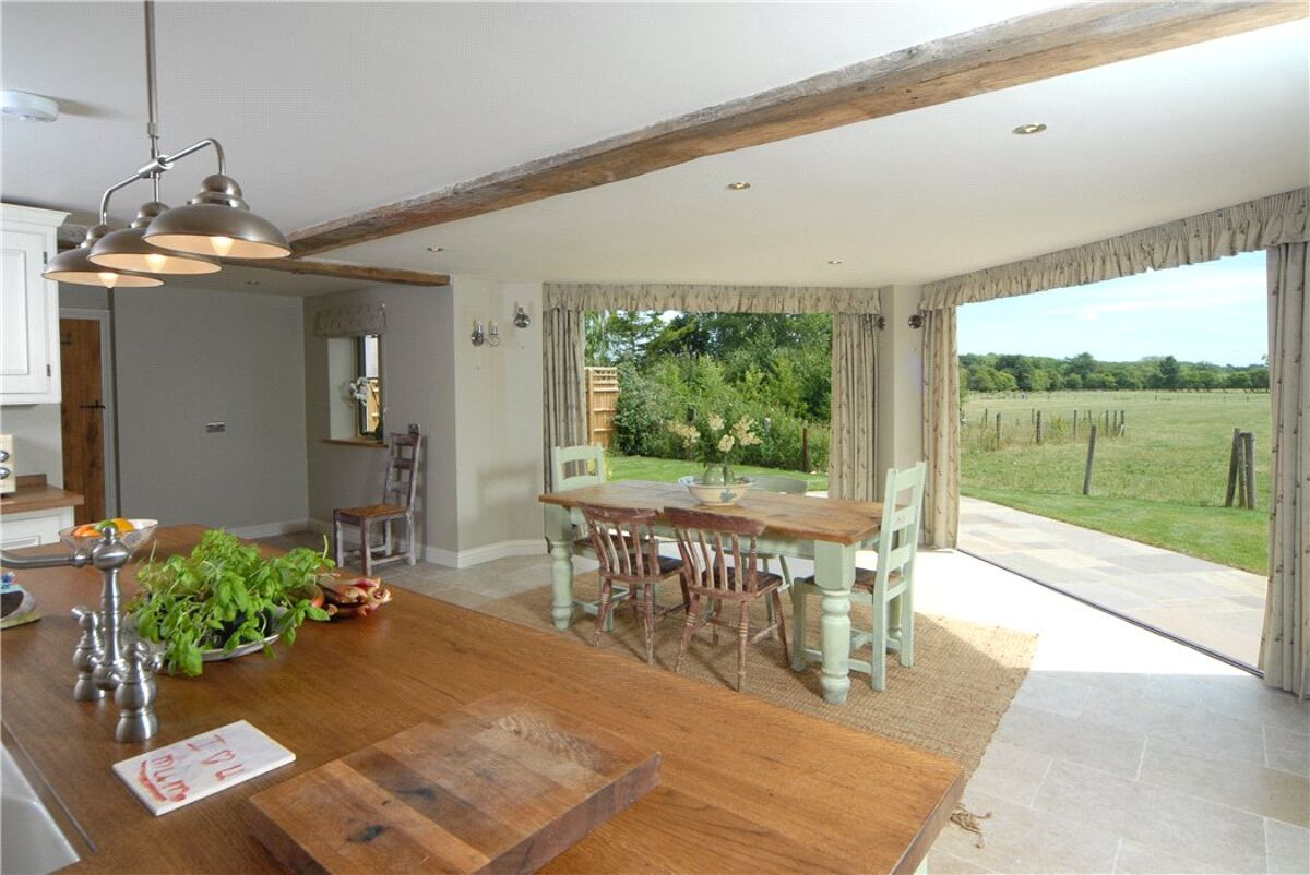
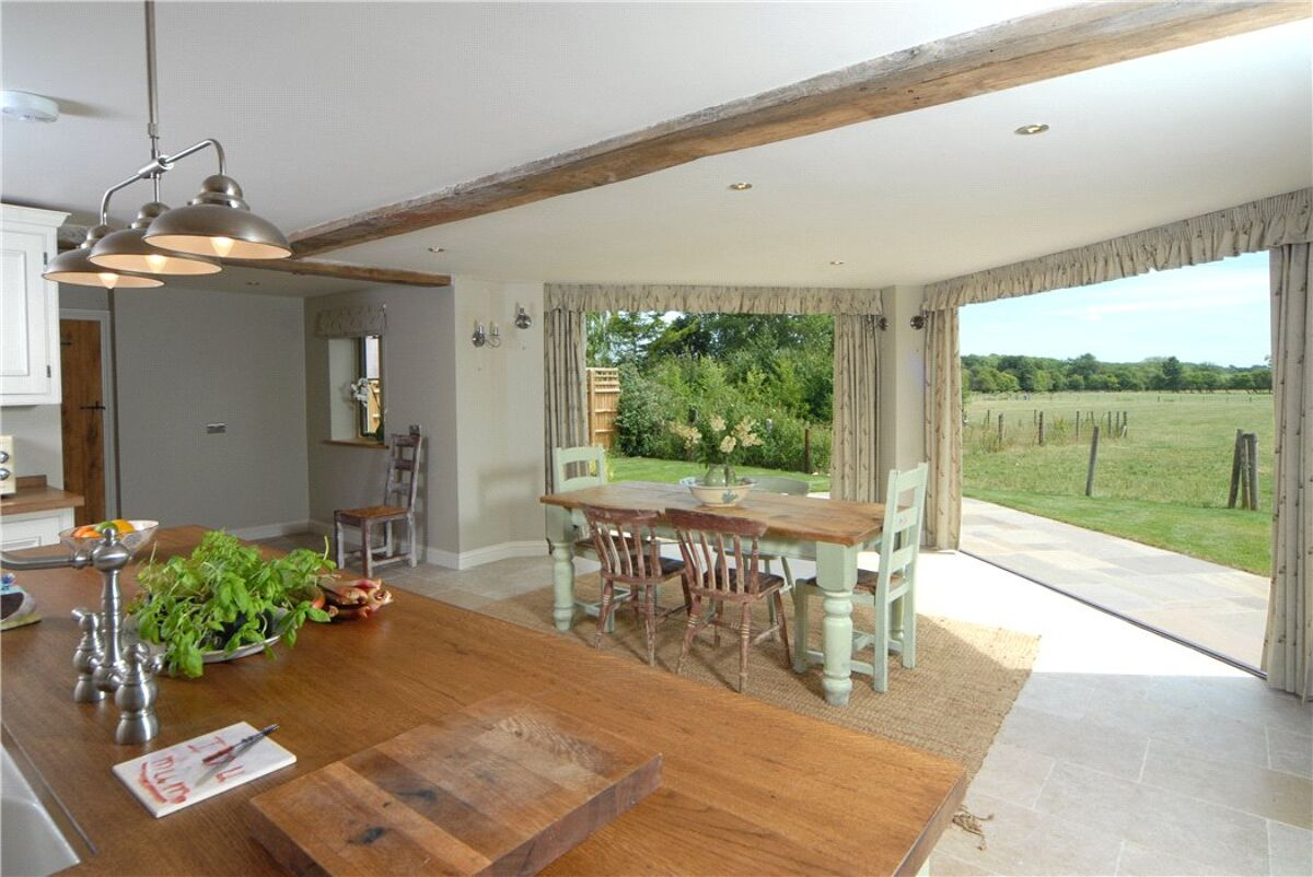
+ pen (242, 740)
